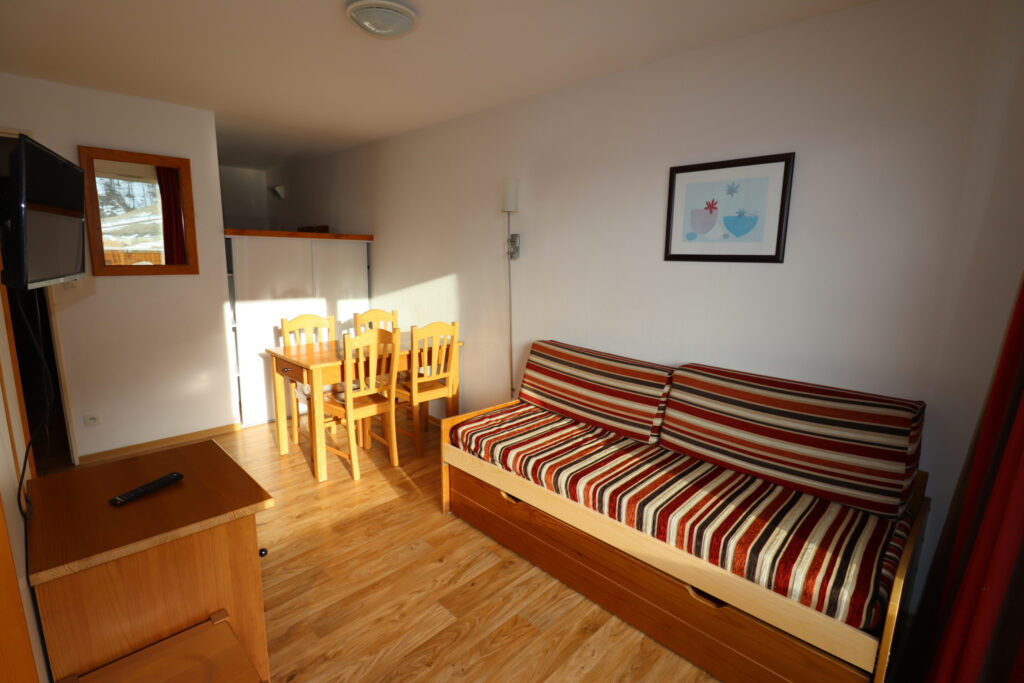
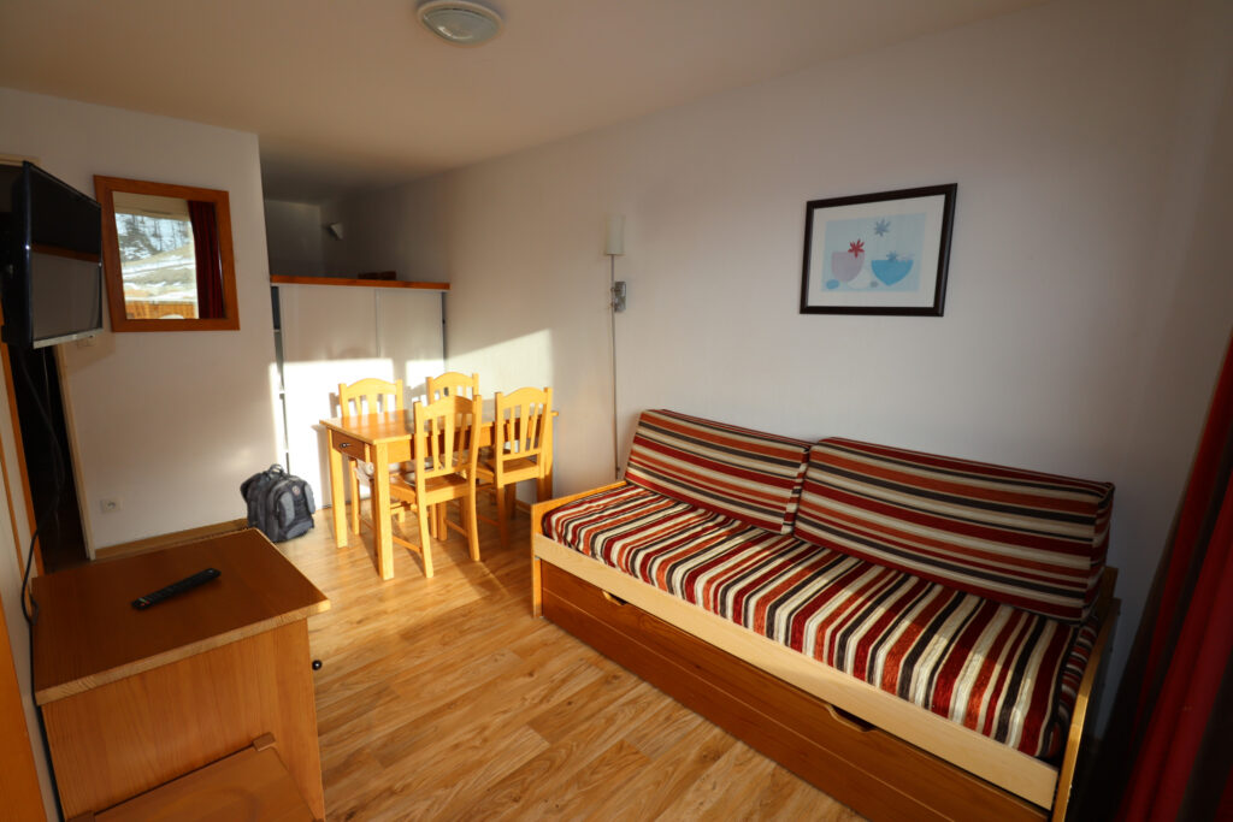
+ backpack (277, 498)
